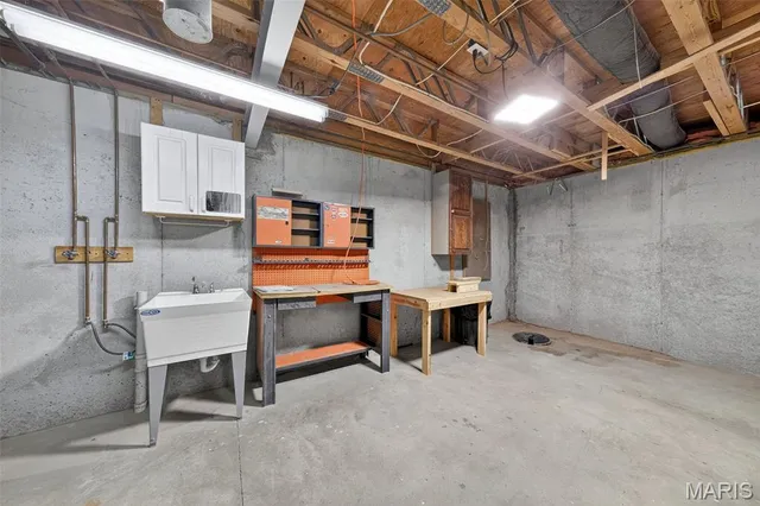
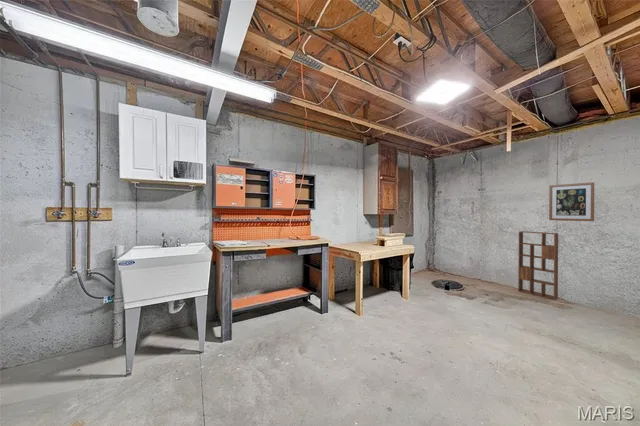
+ spice rack (533, 263)
+ wall art (570, 202)
